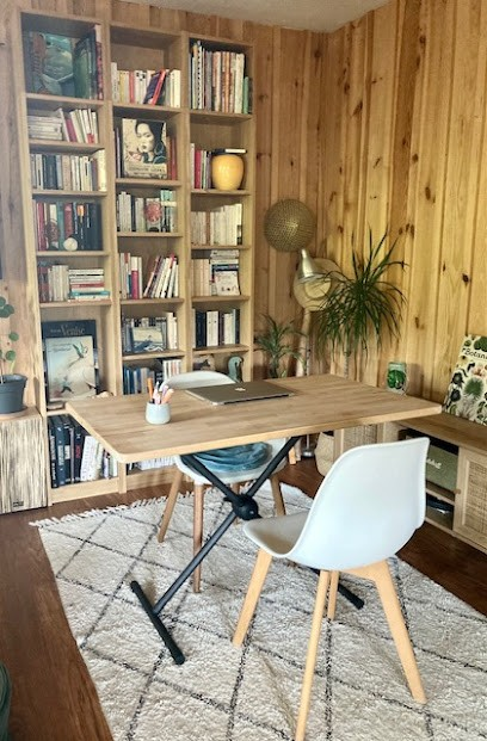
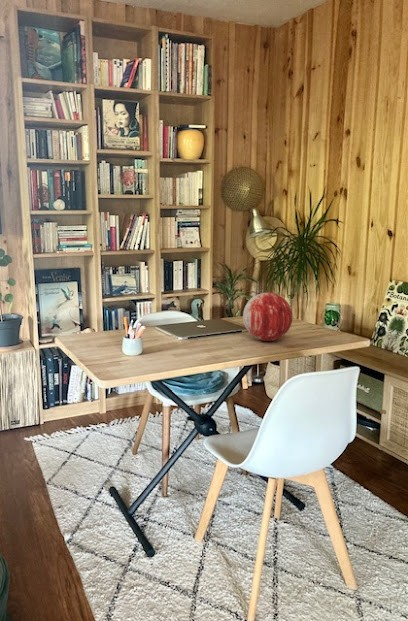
+ decorative orb (267, 316)
